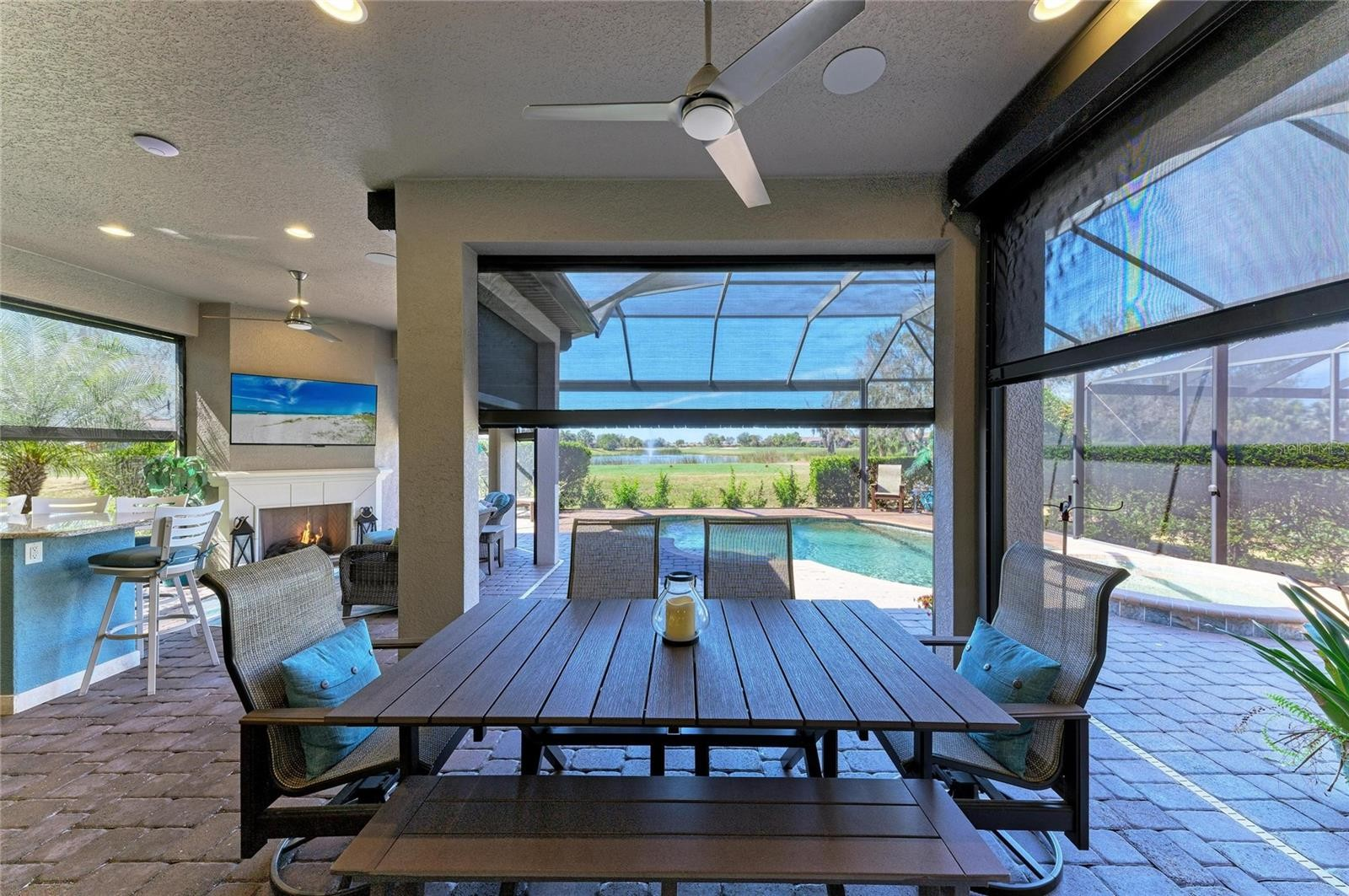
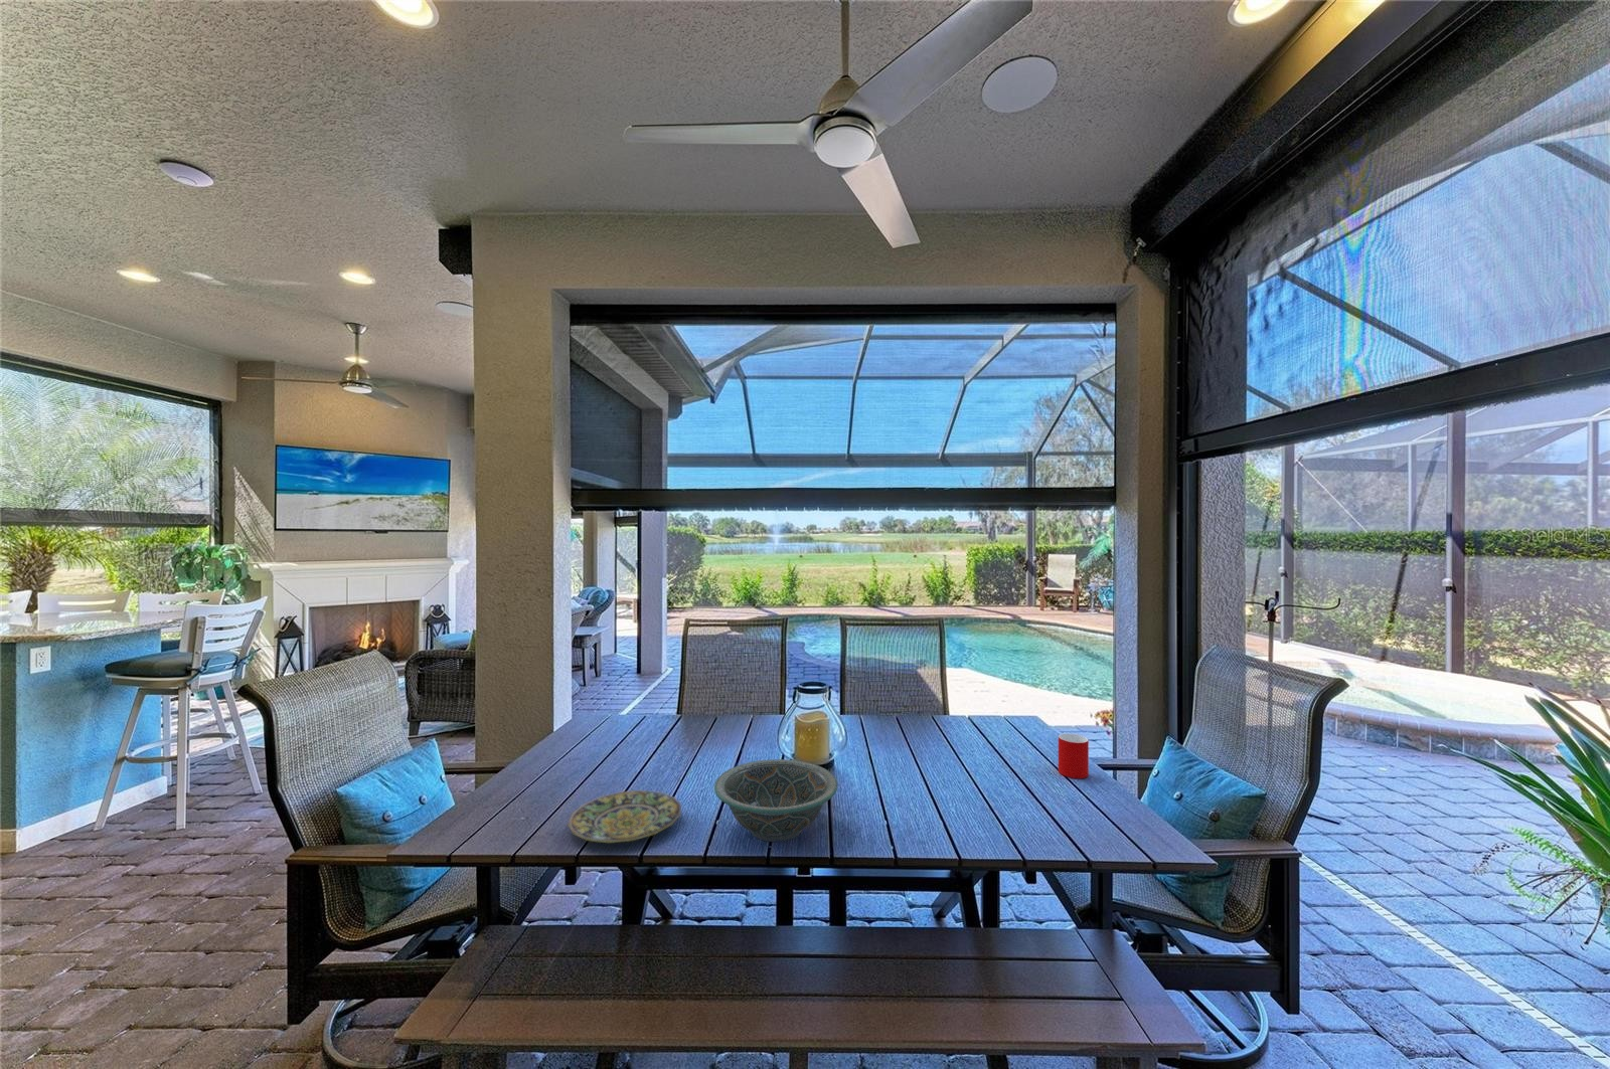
+ decorative bowl (776, 805)
+ cup (1069, 753)
+ plate (625, 818)
